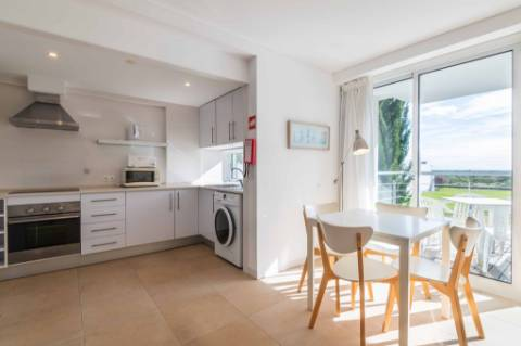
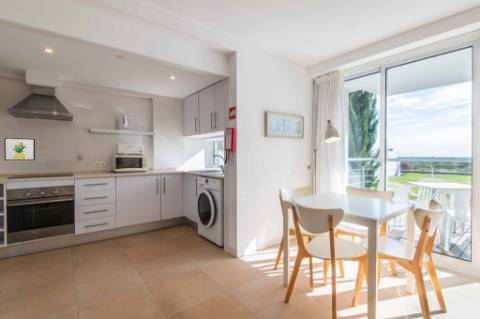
+ wall art (20, 149)
